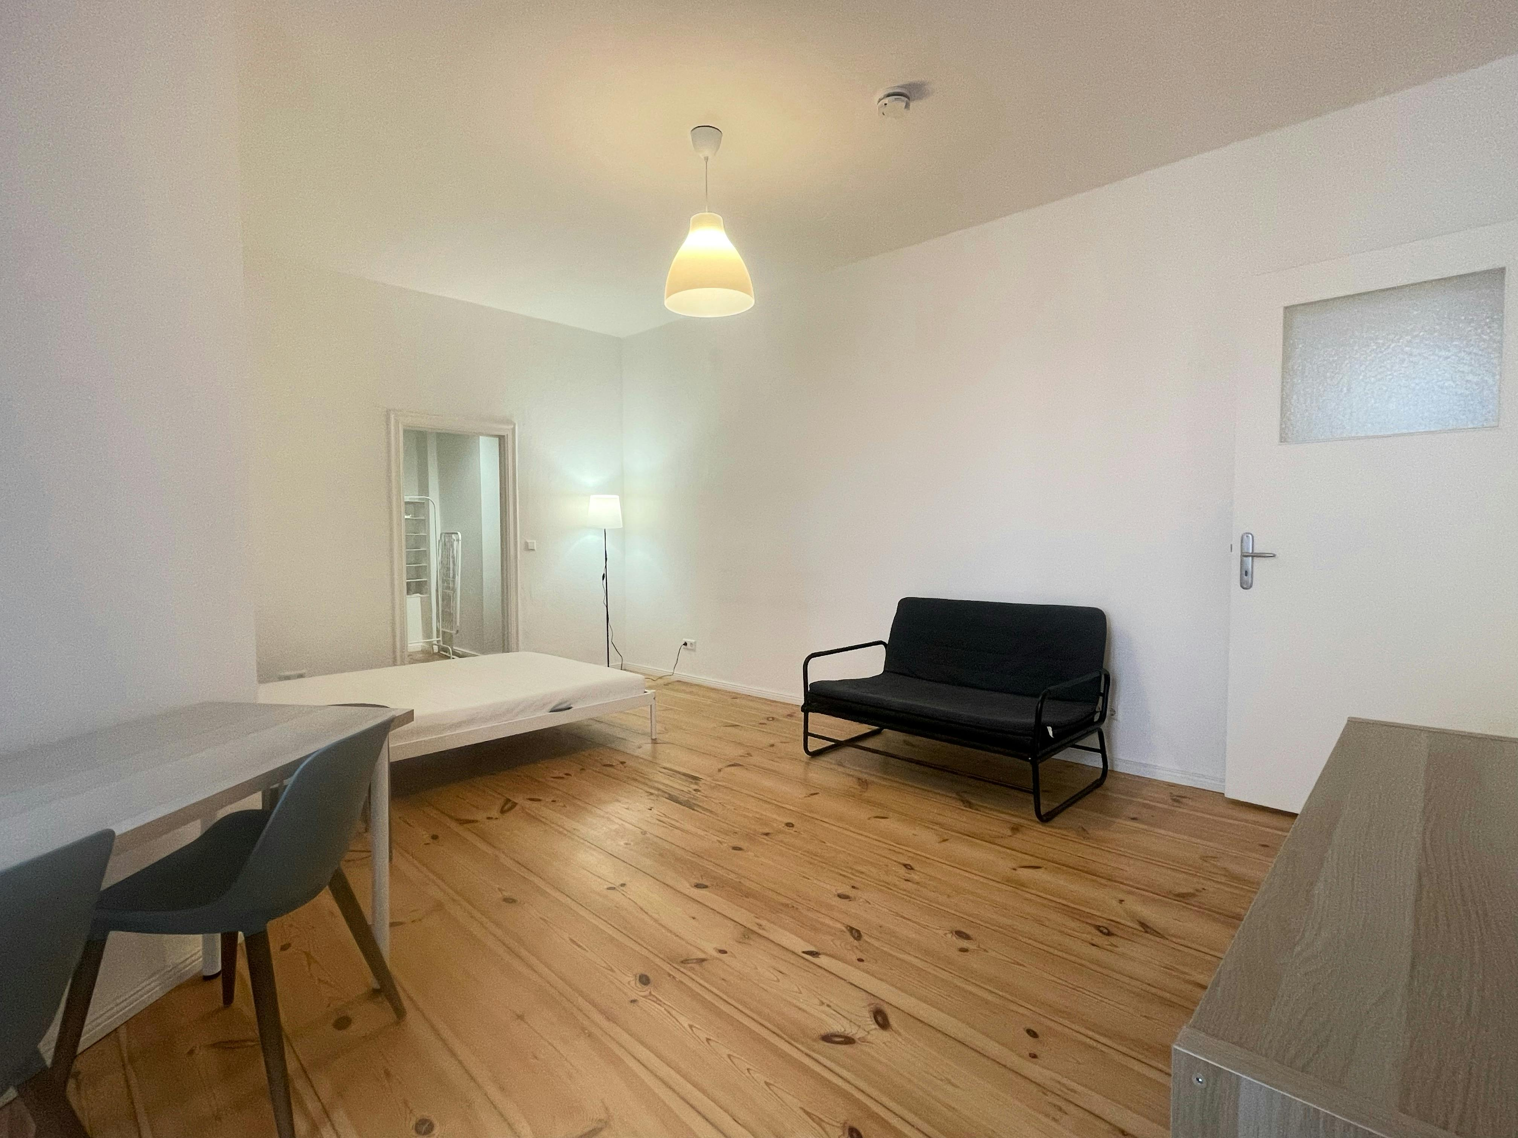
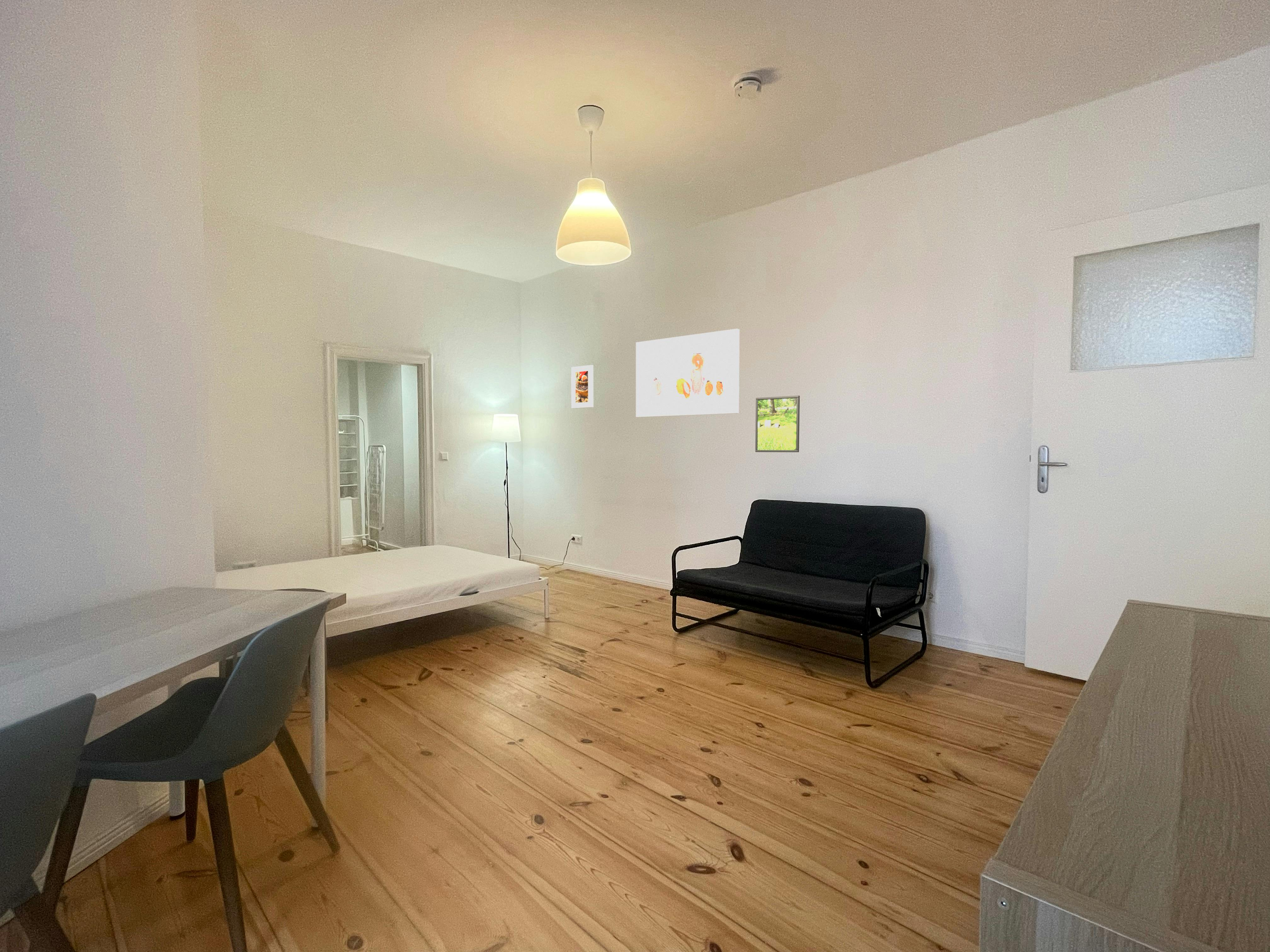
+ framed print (582, 387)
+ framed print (777, 424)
+ wall art (684, 376)
